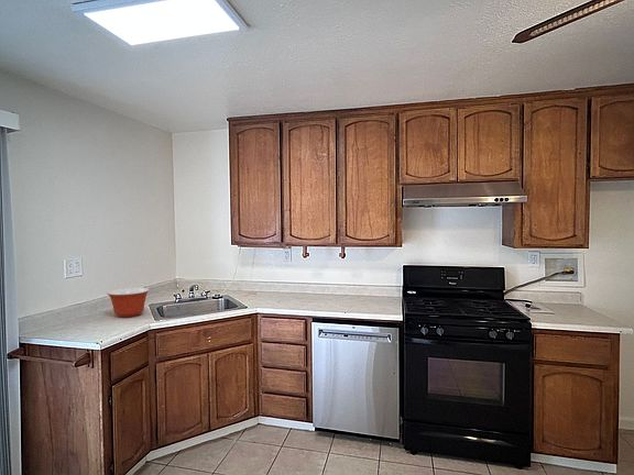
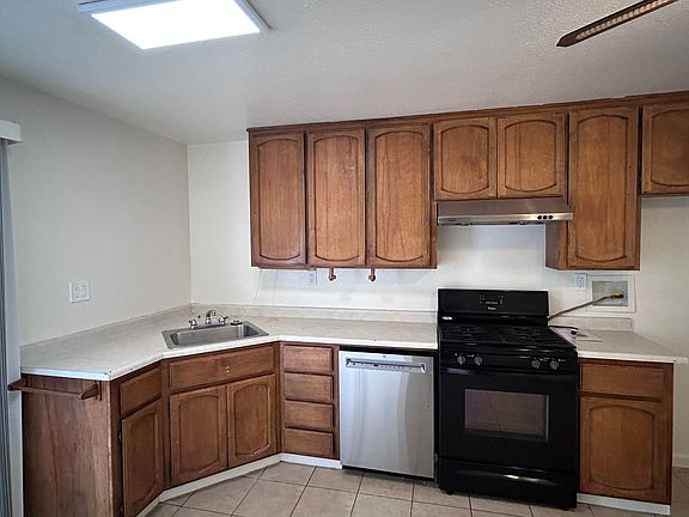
- mixing bowl (129, 302)
